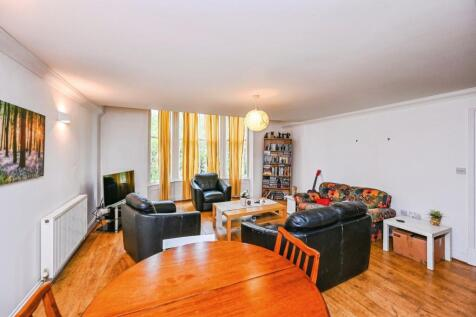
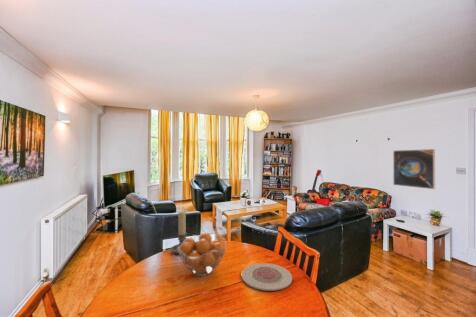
+ plate (266, 275)
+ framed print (412, 168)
+ candle holder (182, 230)
+ fruit basket (202, 253)
